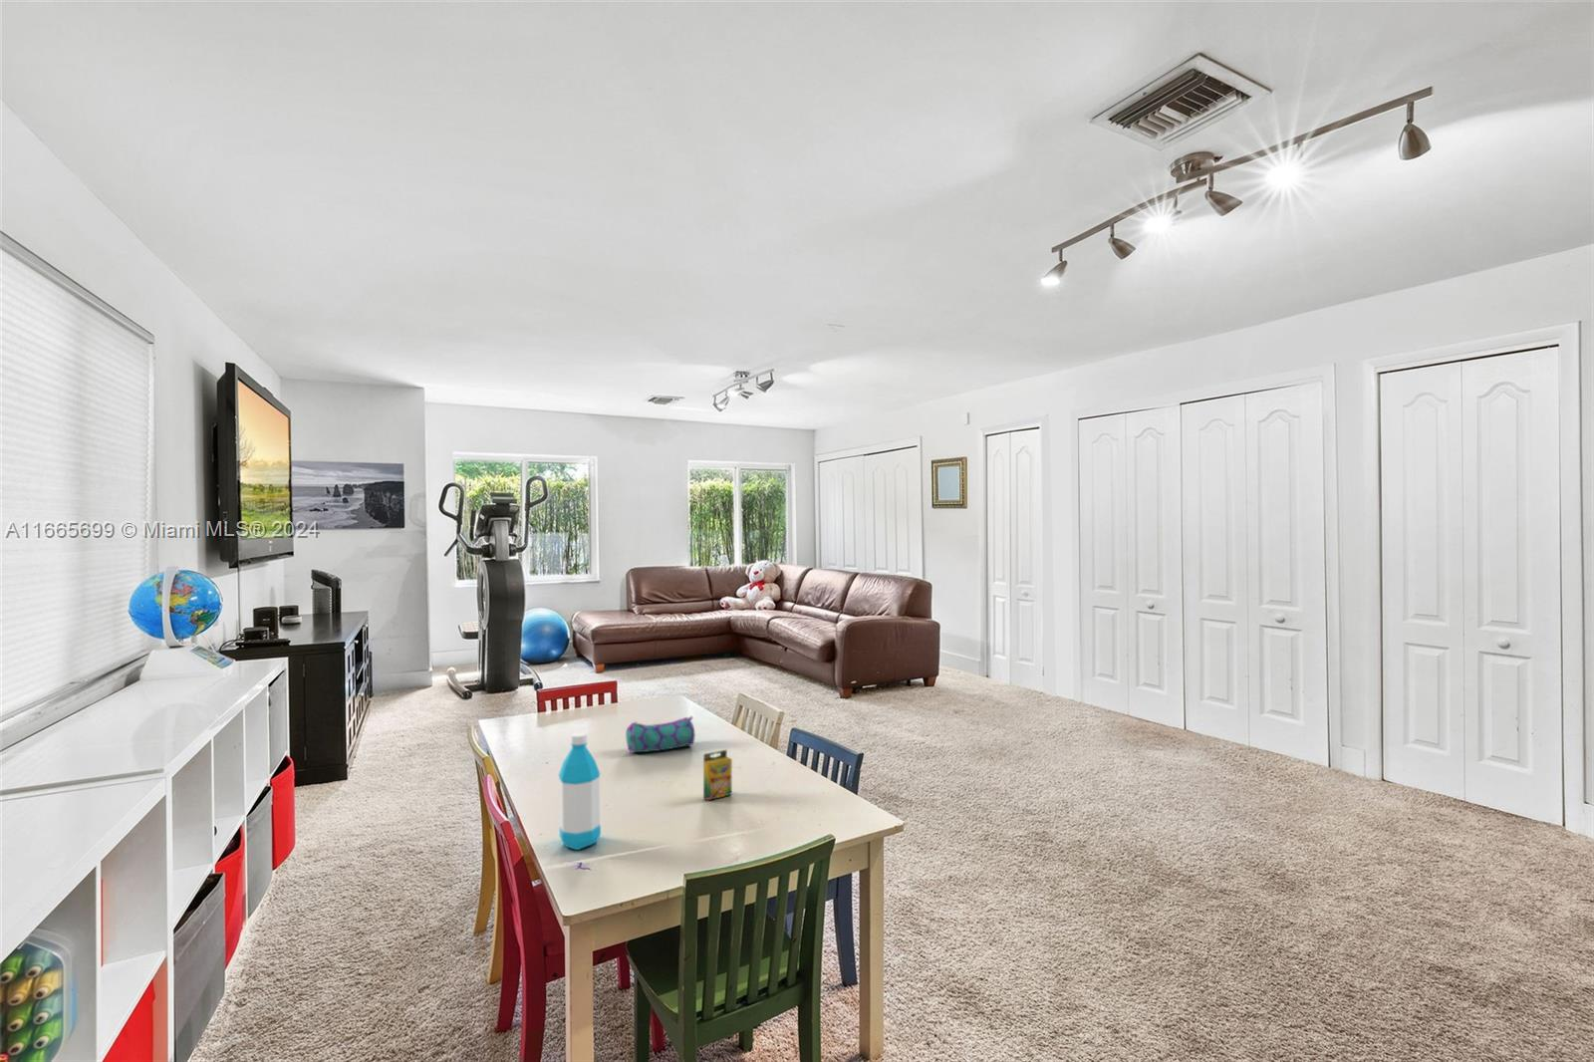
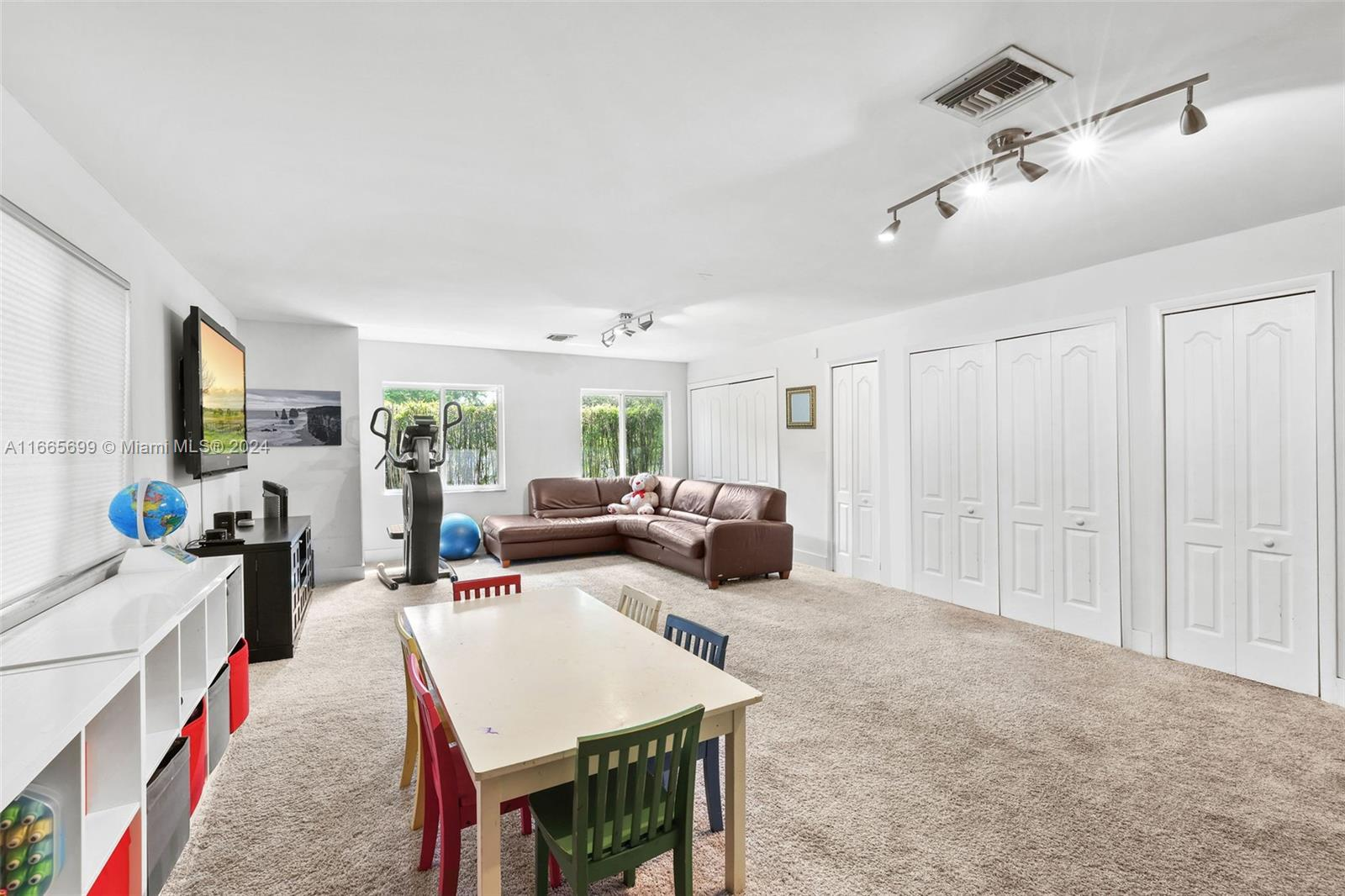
- pencil case (660, 734)
- water bottle (578, 789)
- crayon box (717, 774)
